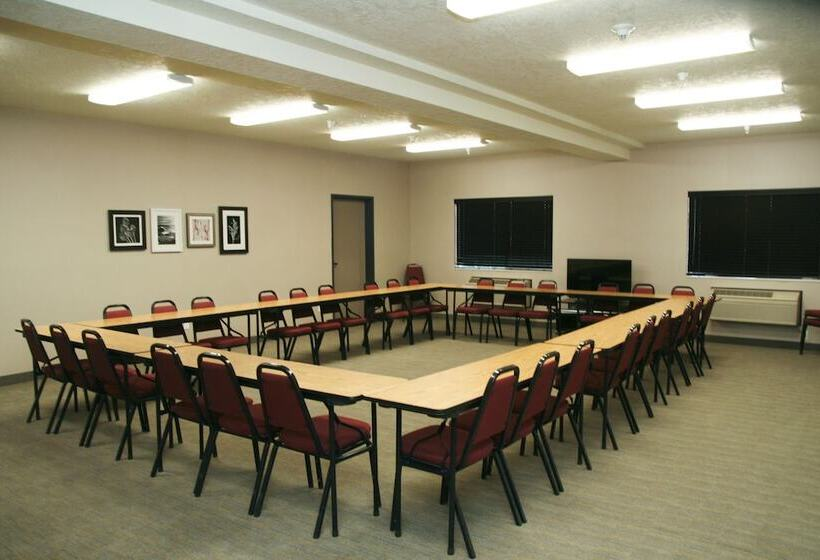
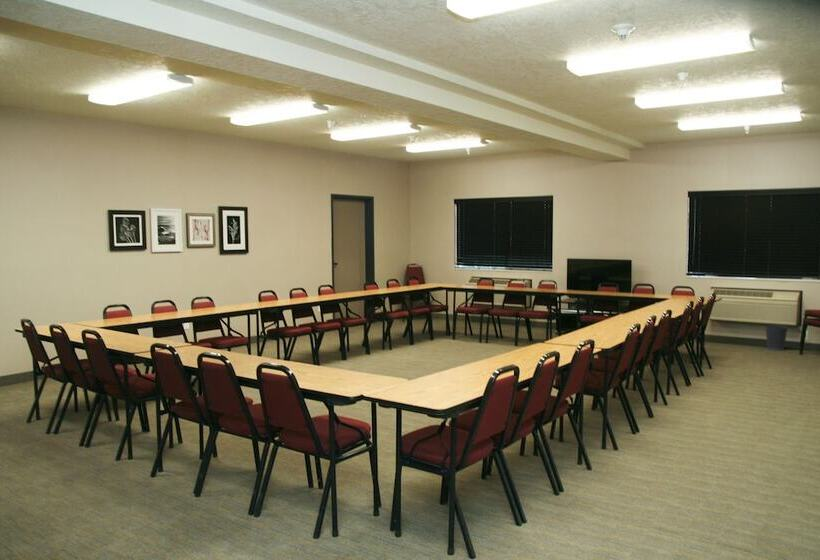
+ wastebasket (776, 337)
